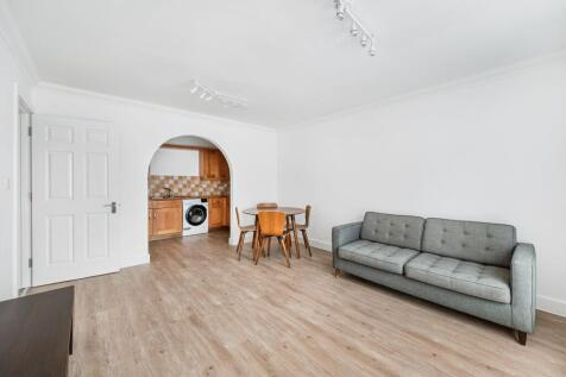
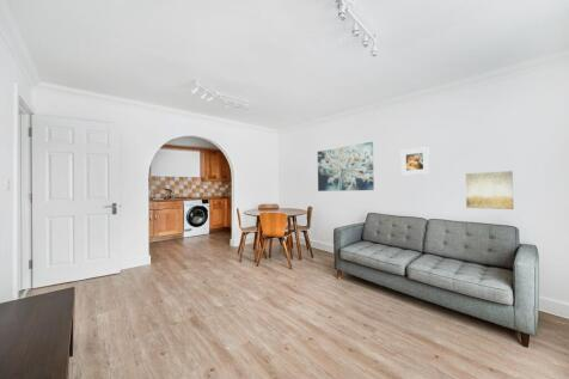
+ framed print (414, 161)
+ wall art (488, 190)
+ wall art (342, 169)
